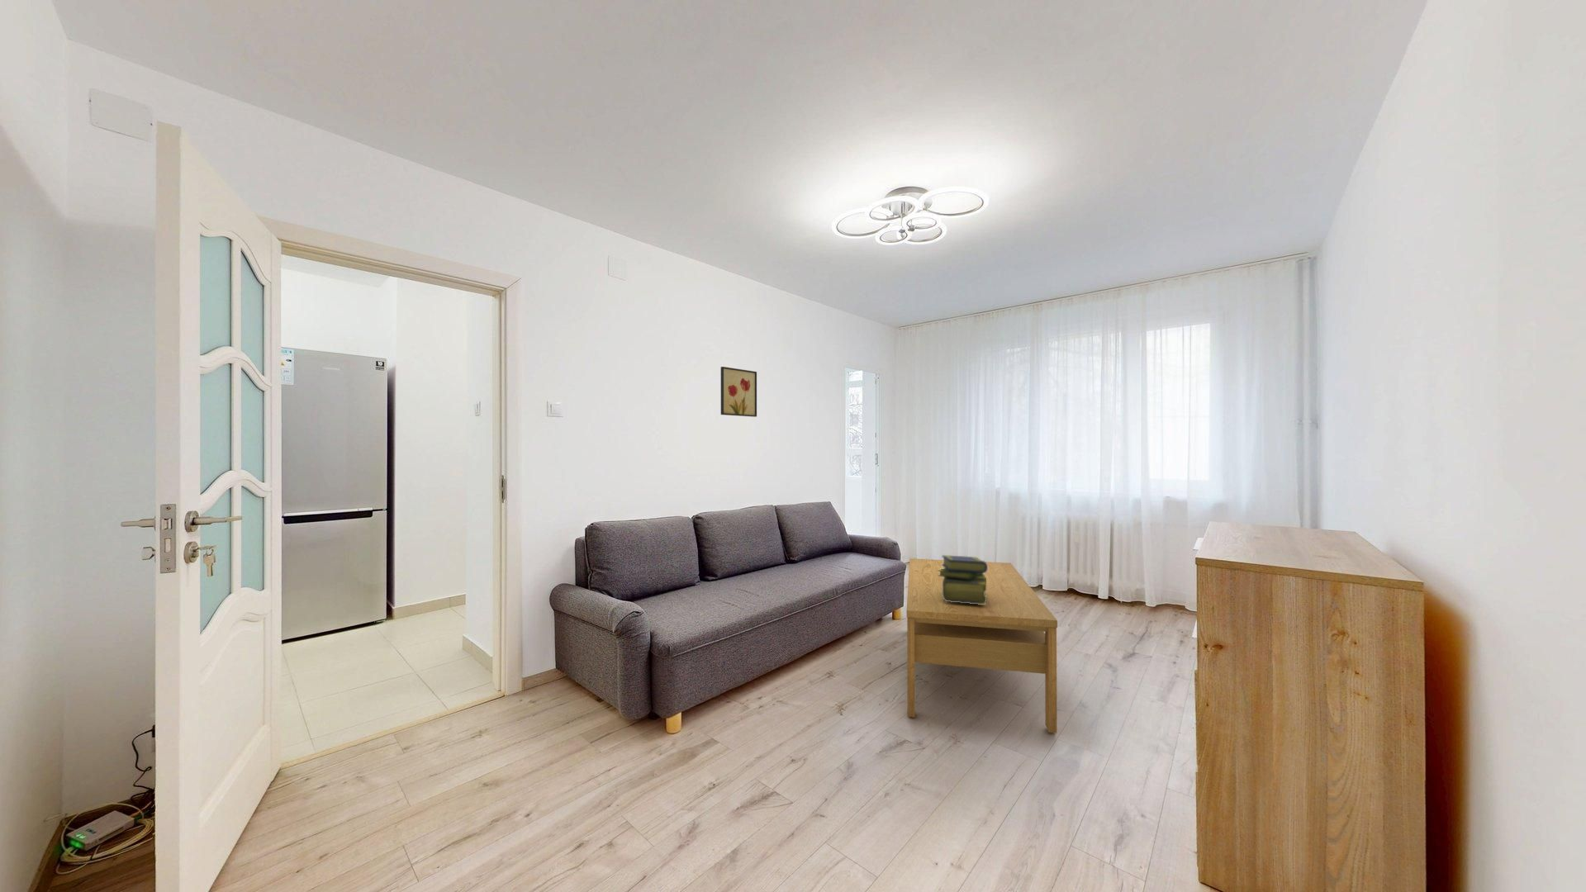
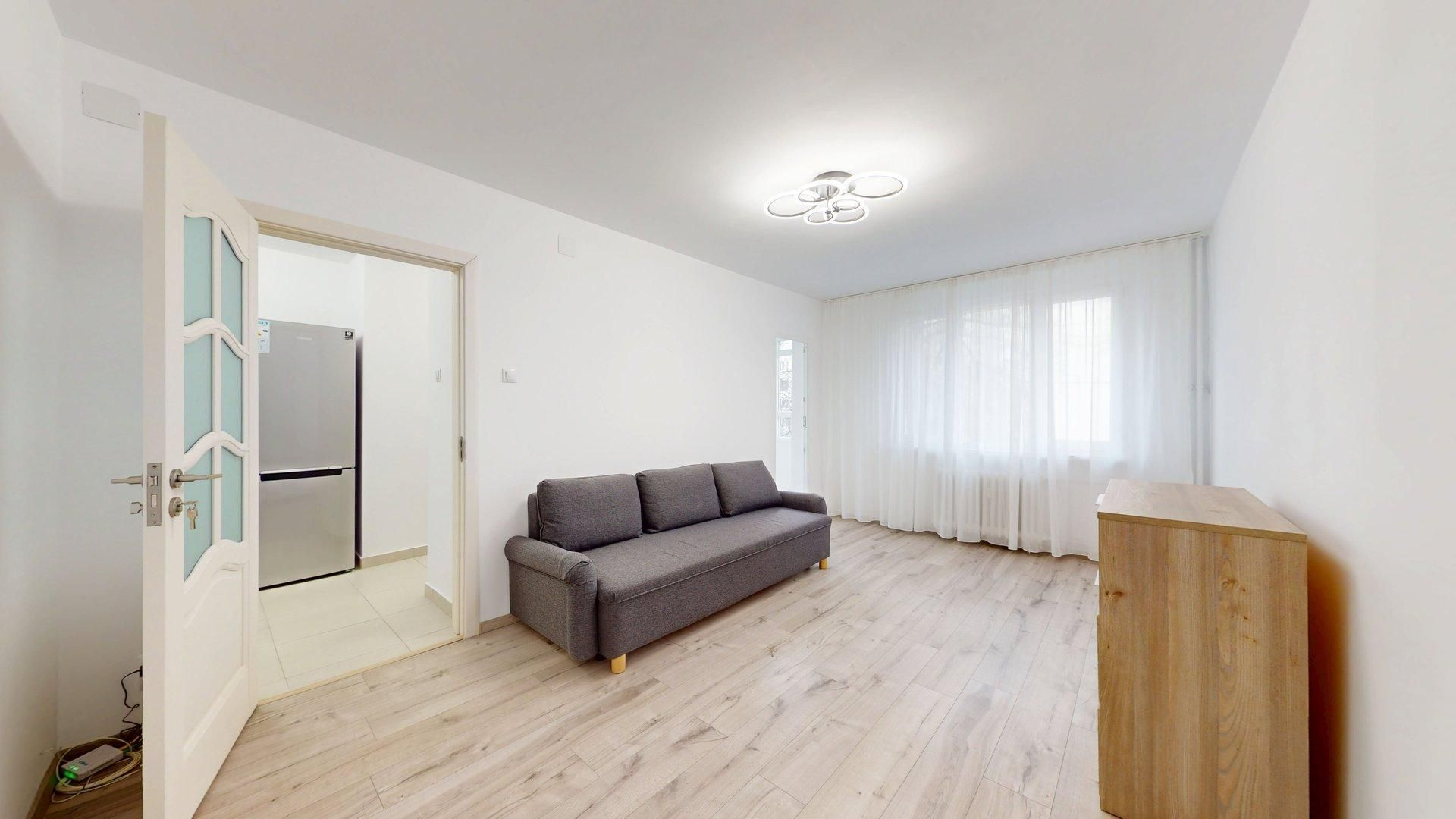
- wall art (739, 392)
- stack of books (962, 576)
- coffee table (967, 627)
